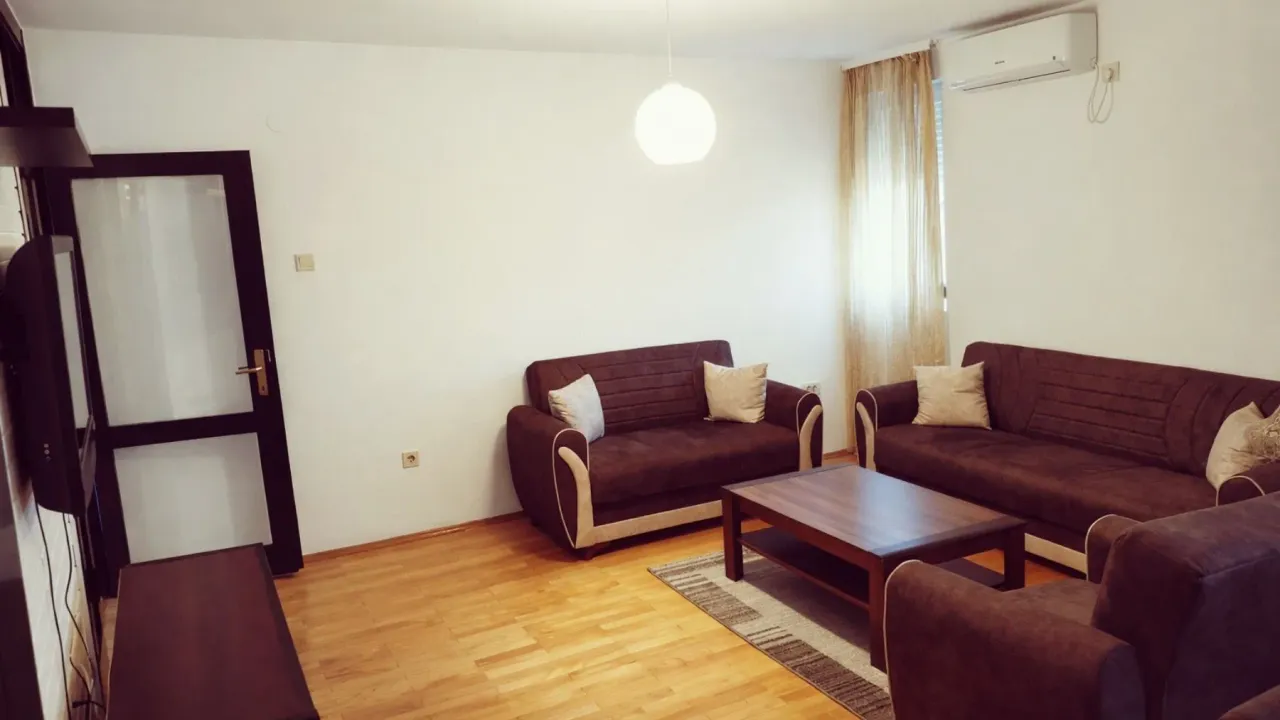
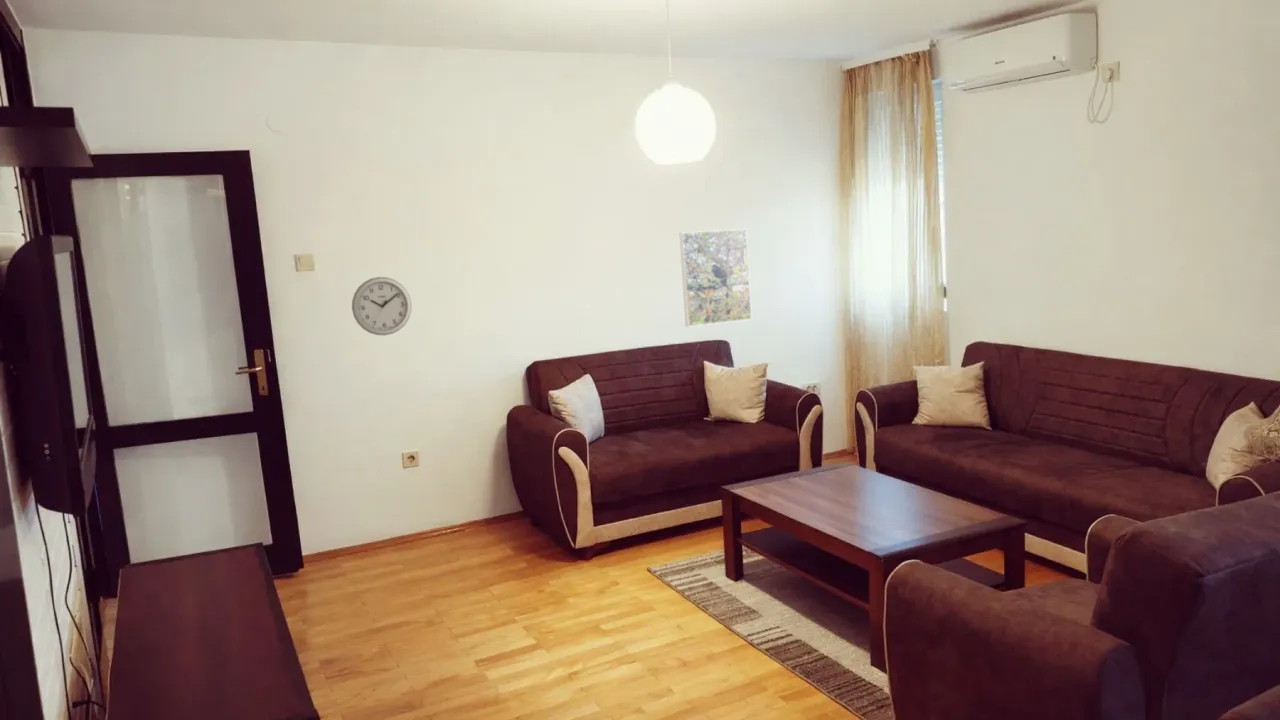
+ wall clock (382, 306)
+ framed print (716, 277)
